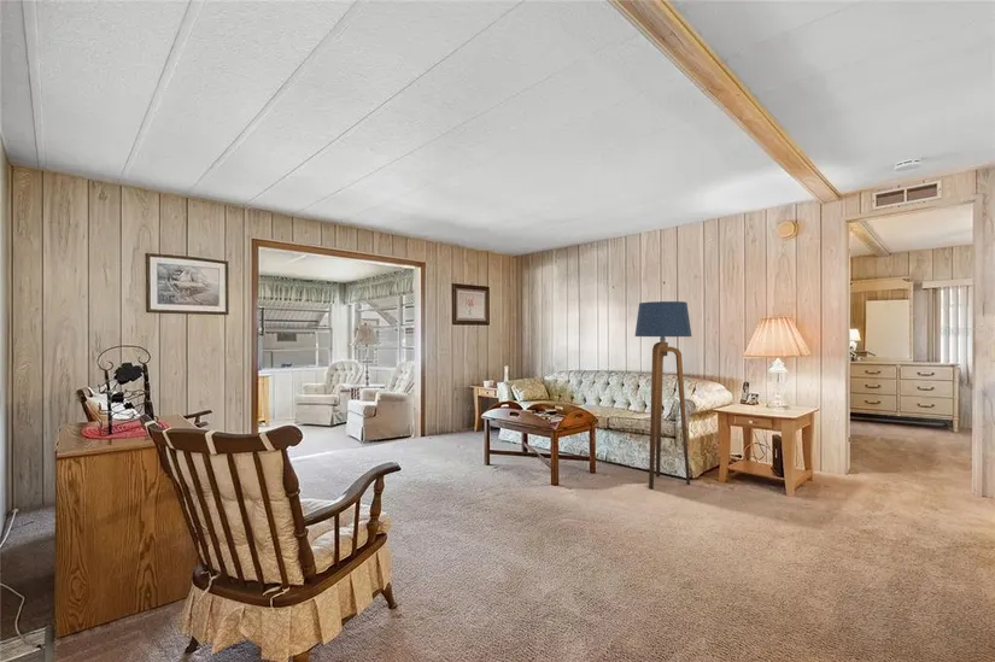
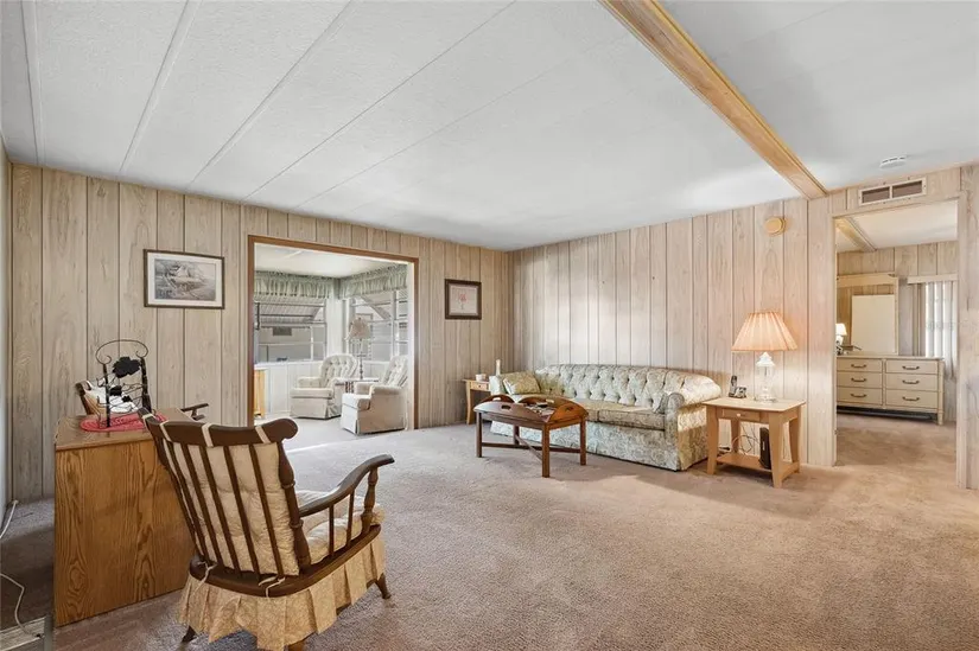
- floor lamp (661, 393)
